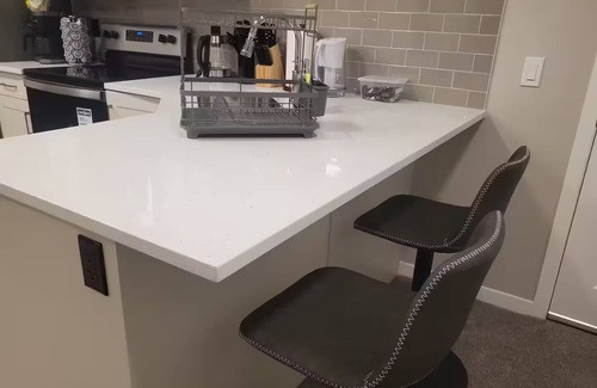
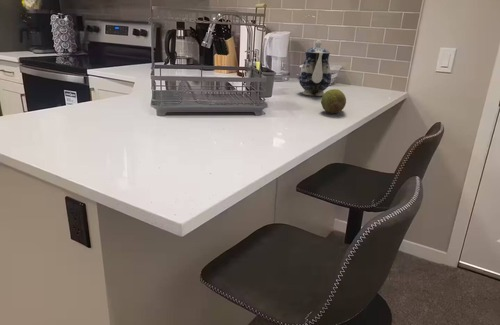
+ teapot (316, 67)
+ fruit (333, 100)
